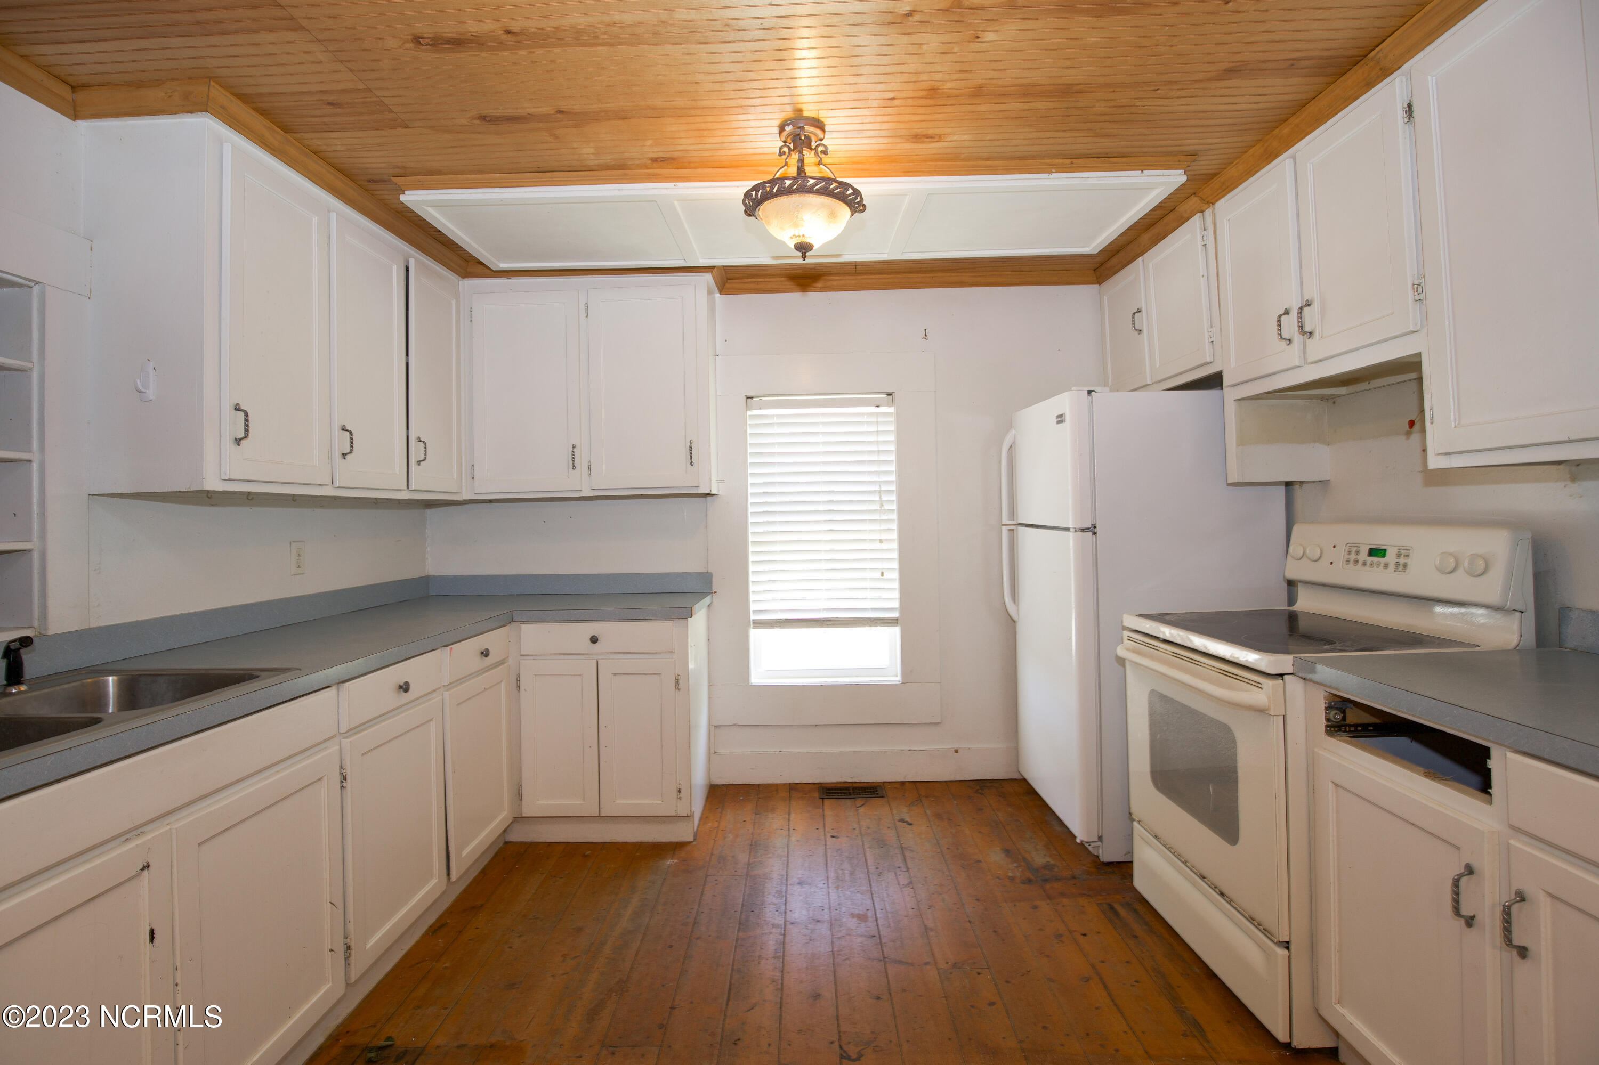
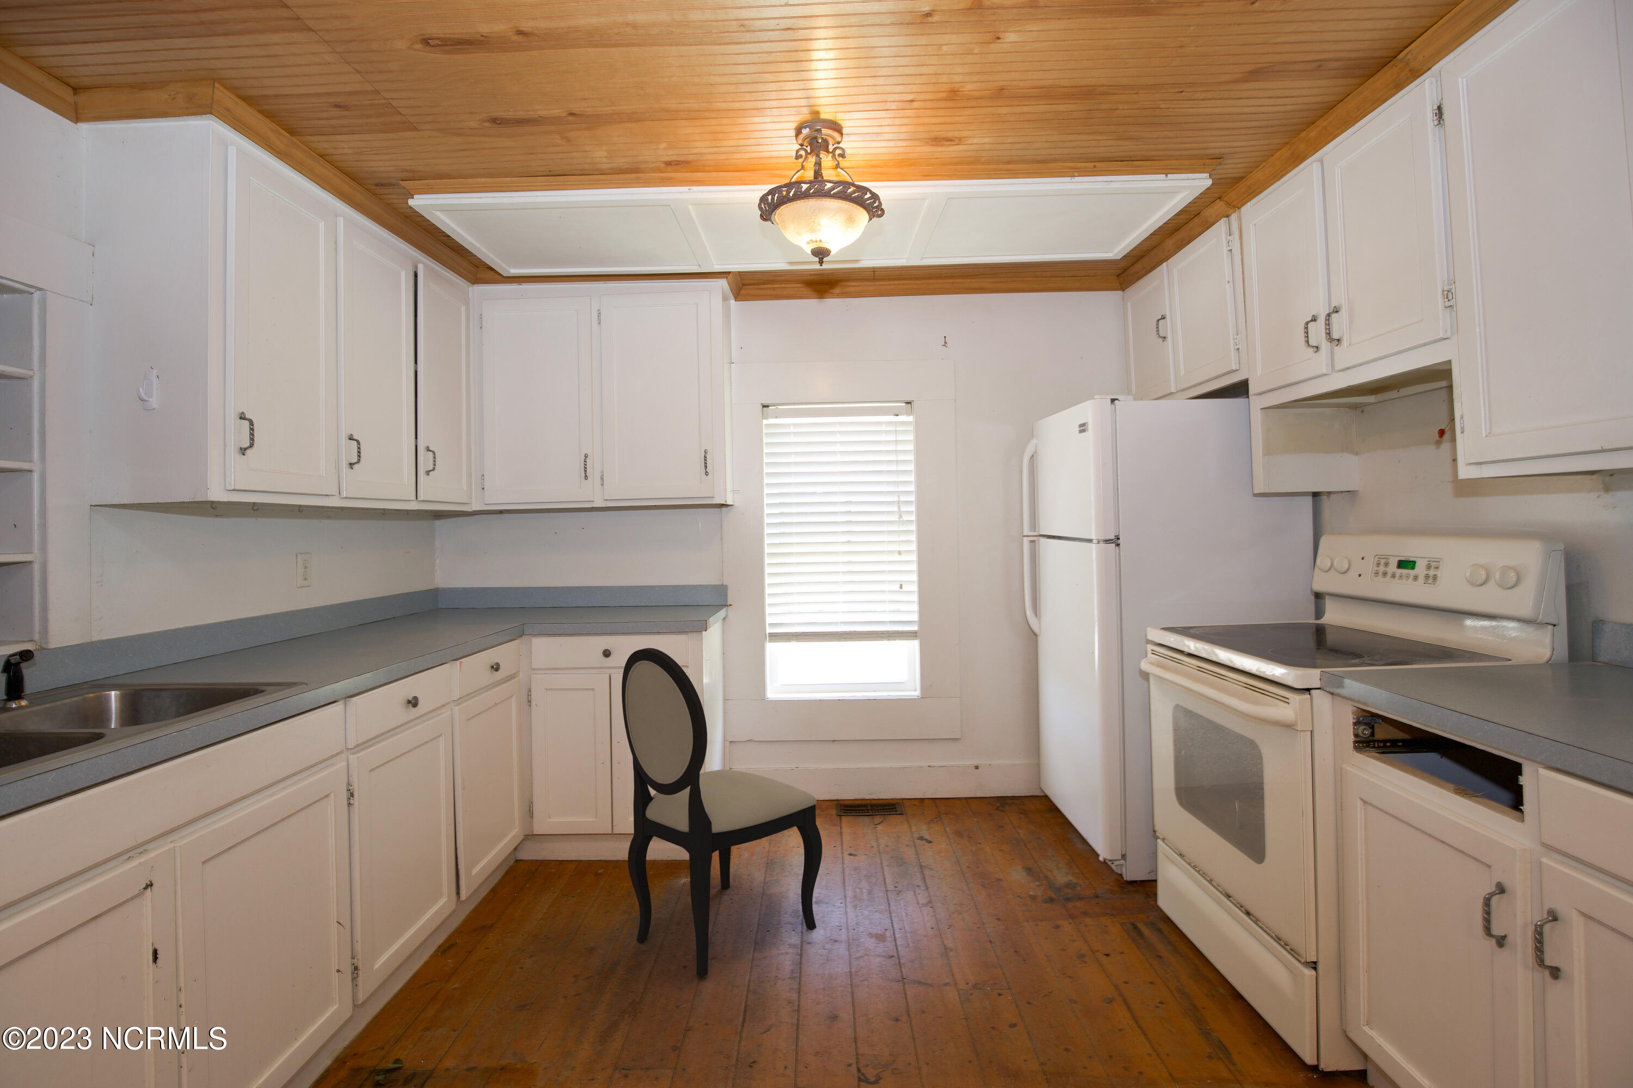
+ dining chair (713, 786)
